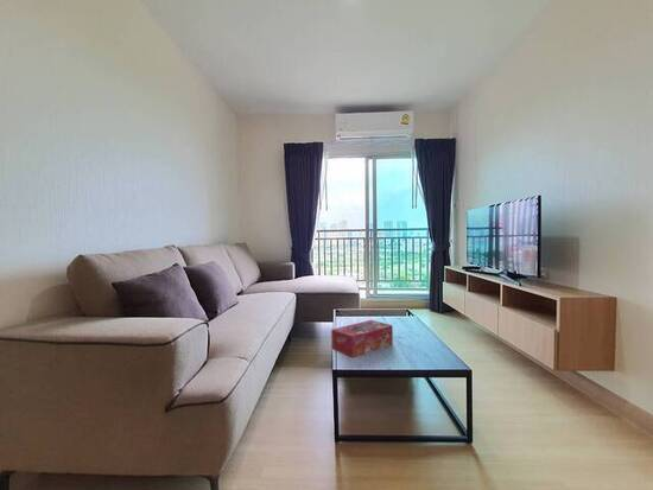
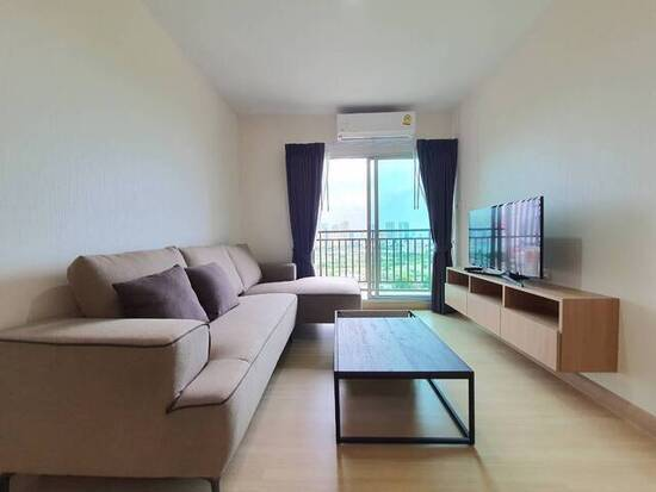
- tissue box (362, 337)
